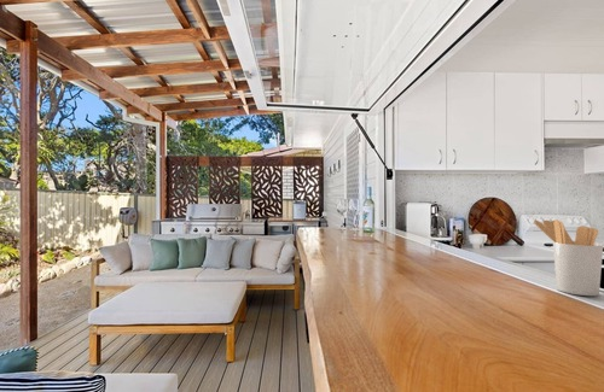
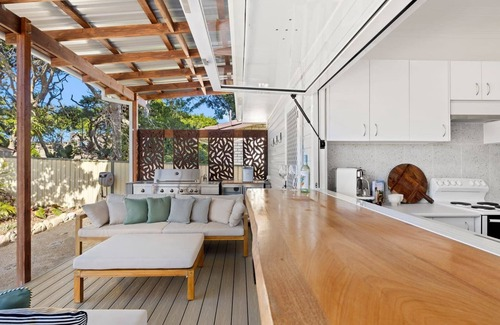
- utensil holder (567, 253)
